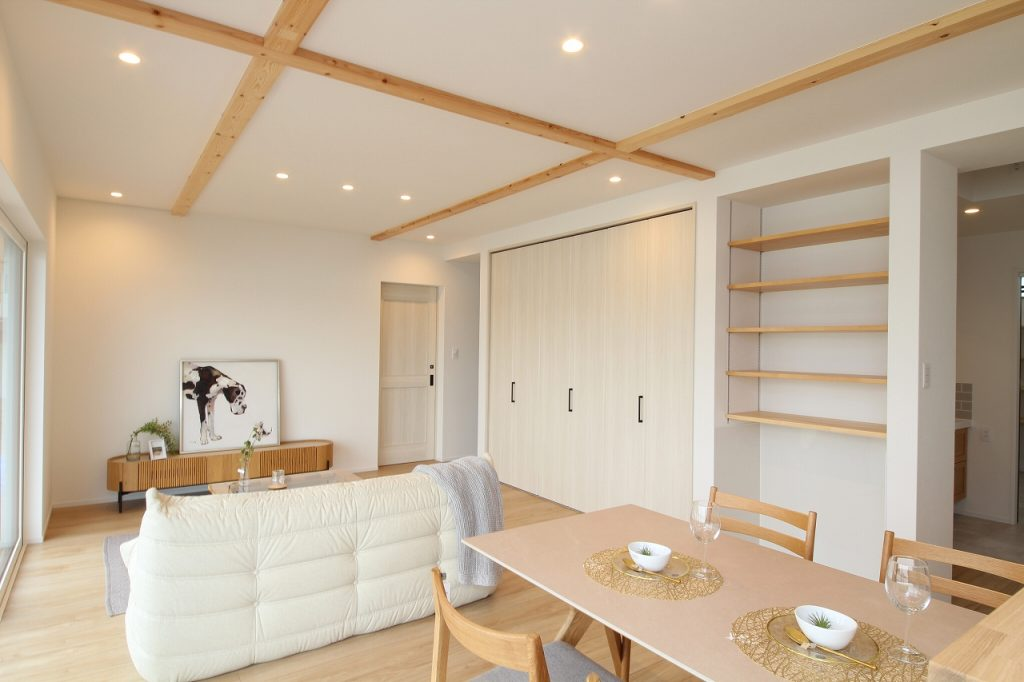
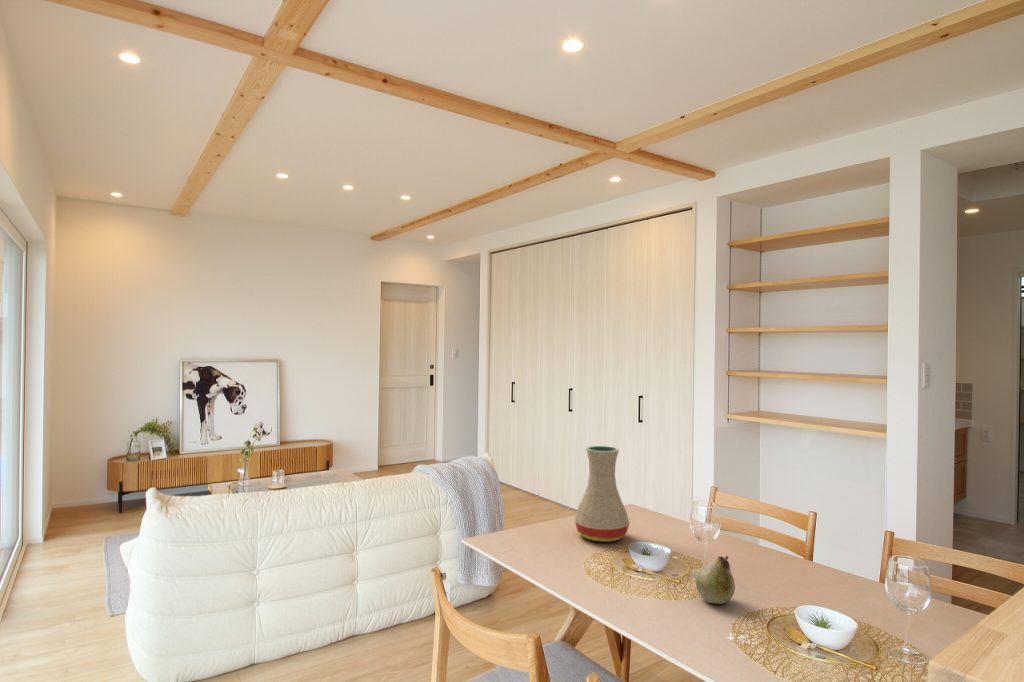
+ vase (601, 492)
+ fruit (714, 577)
